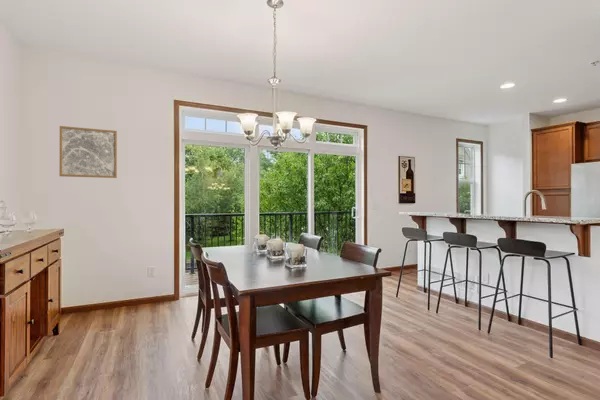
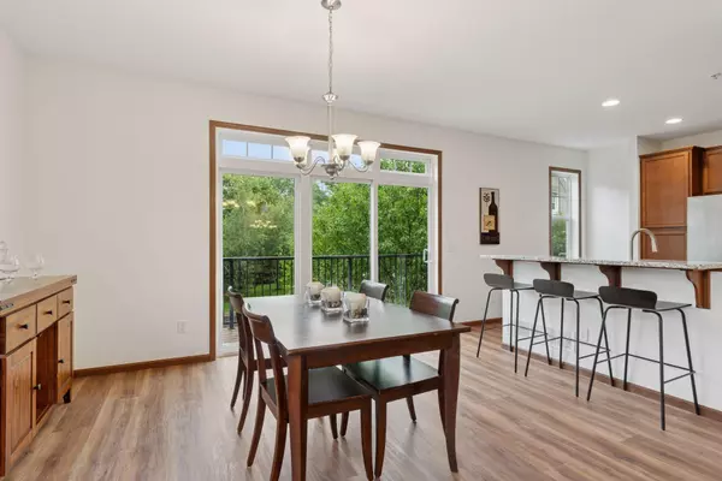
- wall art (89, 152)
